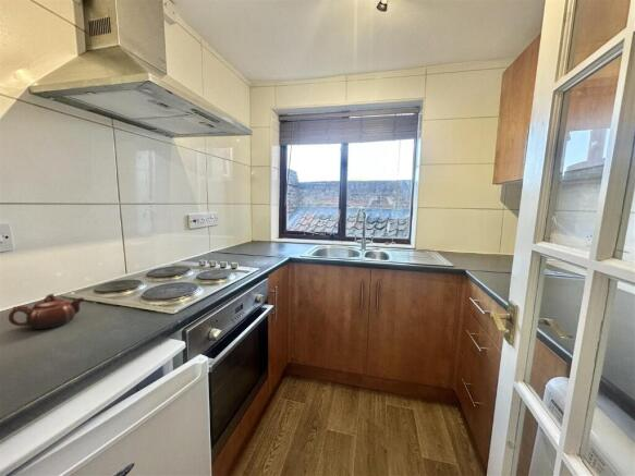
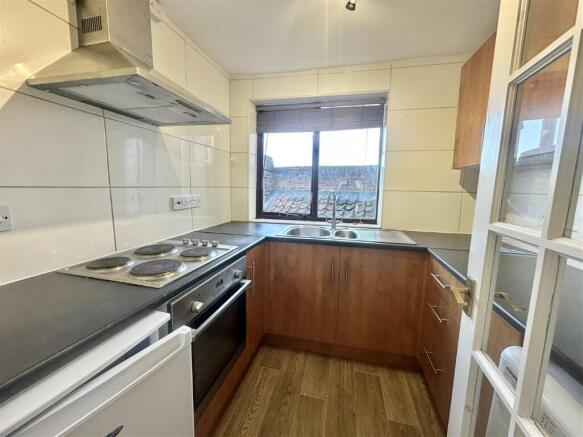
- teapot (49, 308)
